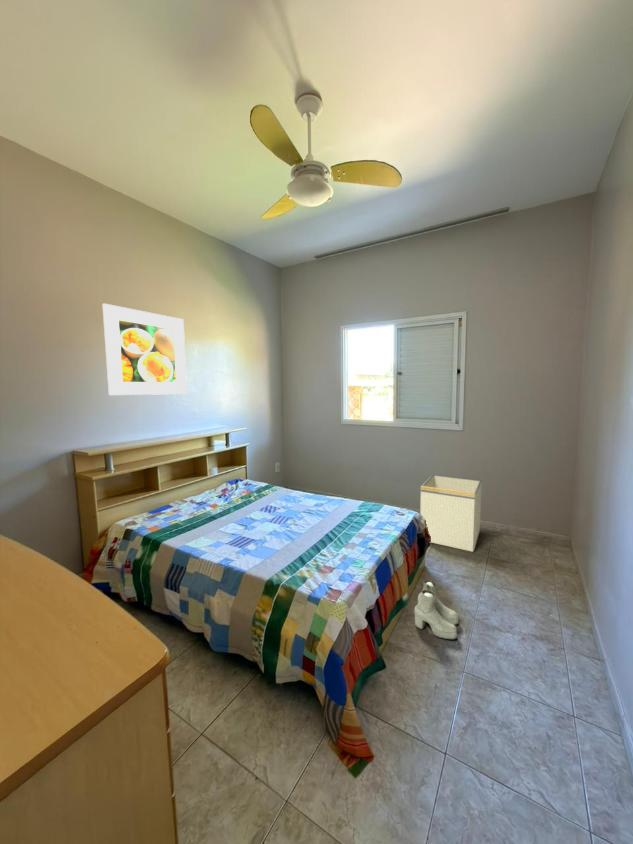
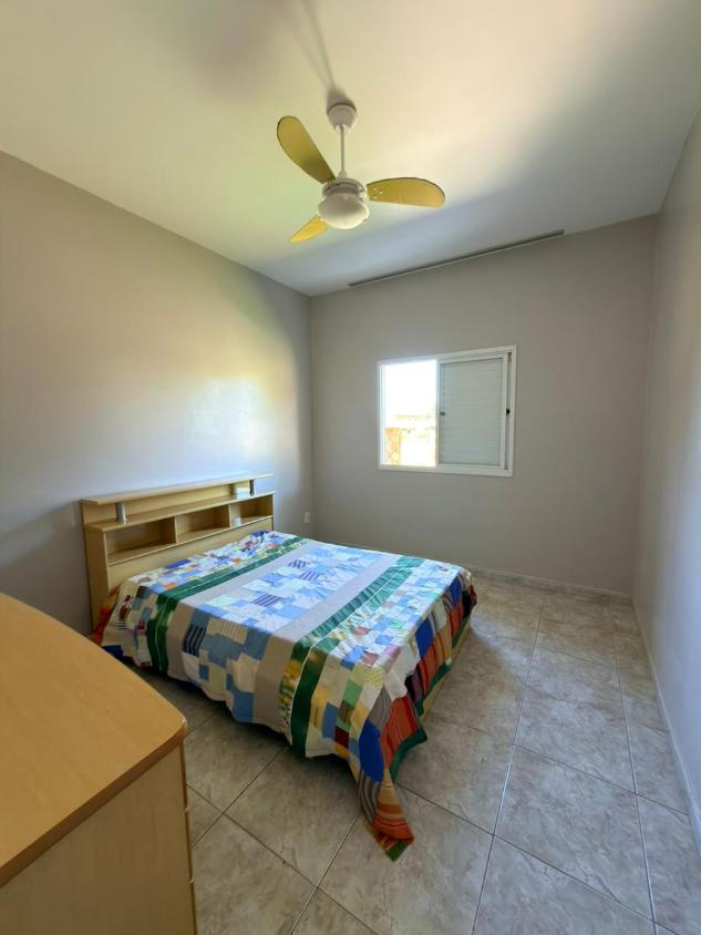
- boots (436, 606)
- storage bin (451, 508)
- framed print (149, 353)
